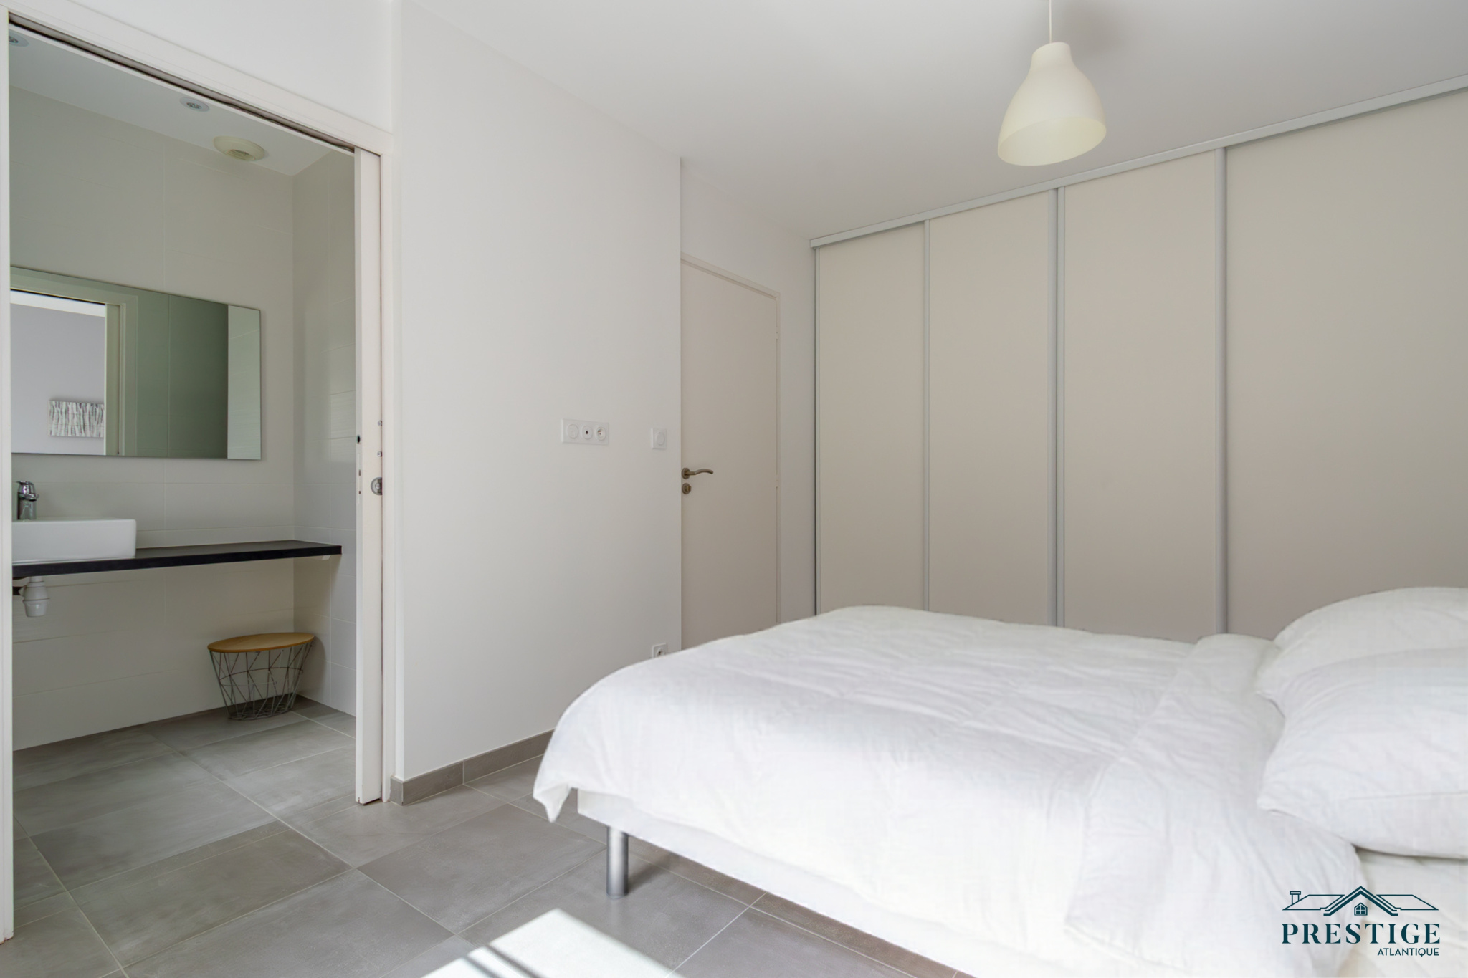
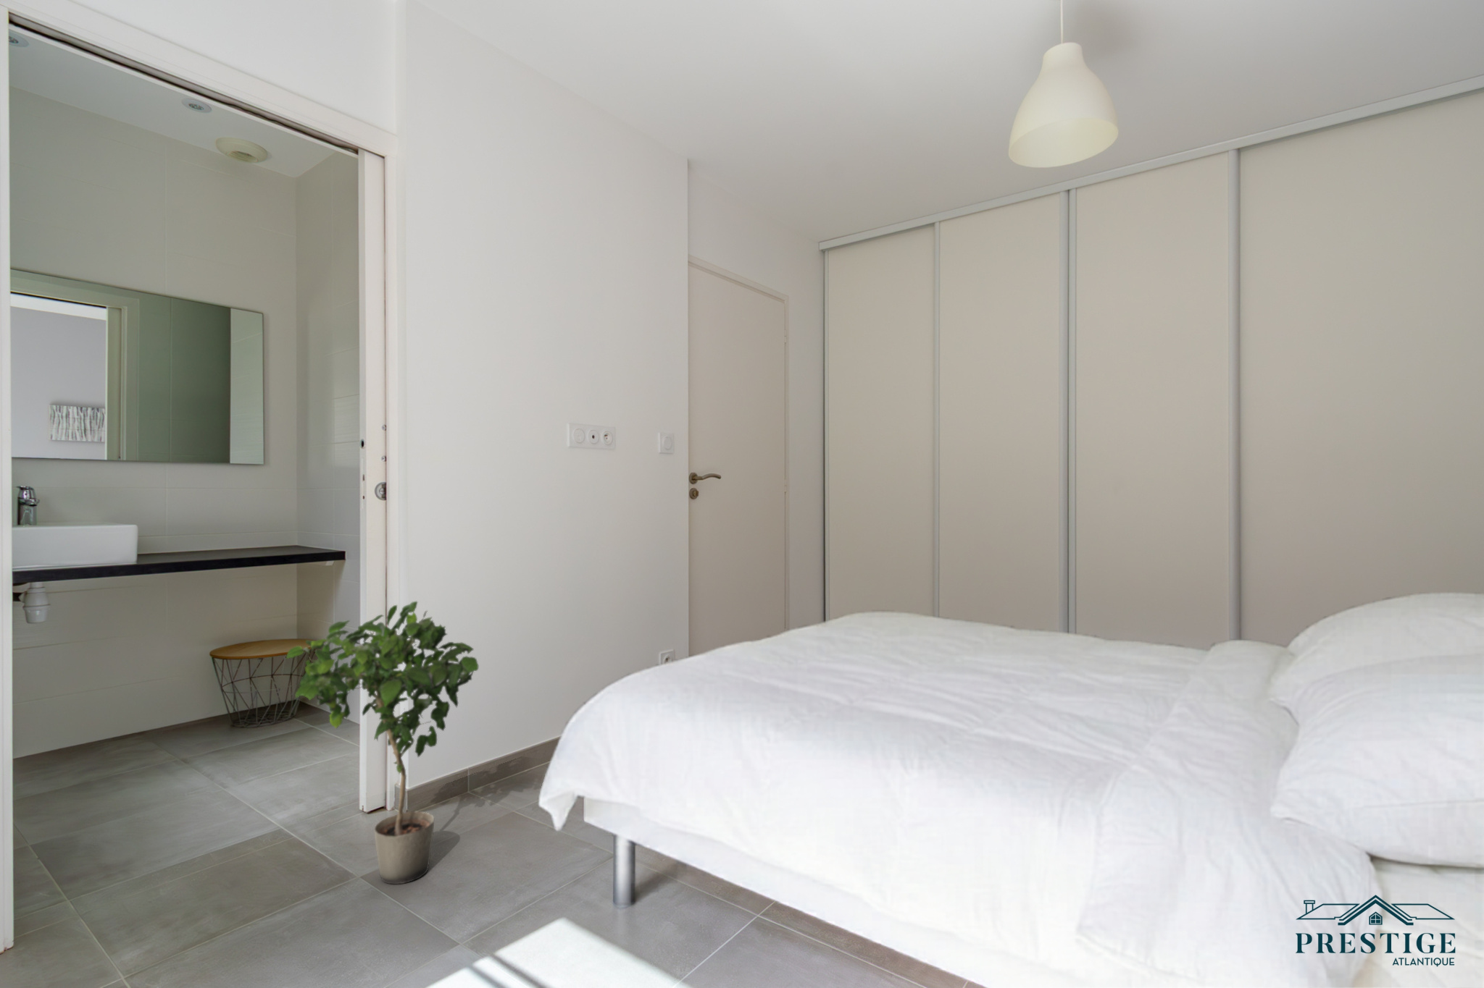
+ potted plant (392, 743)
